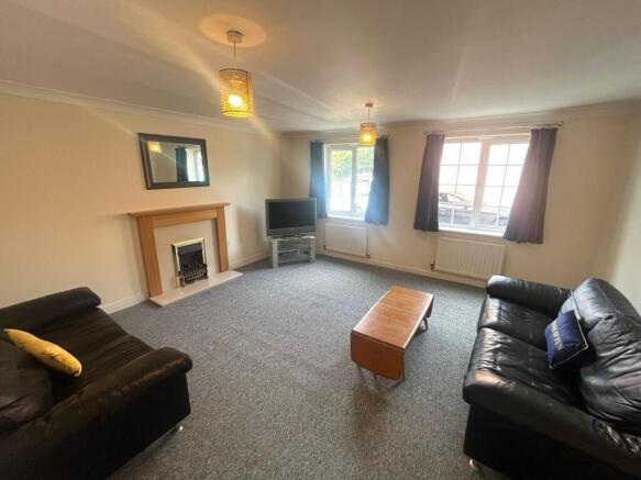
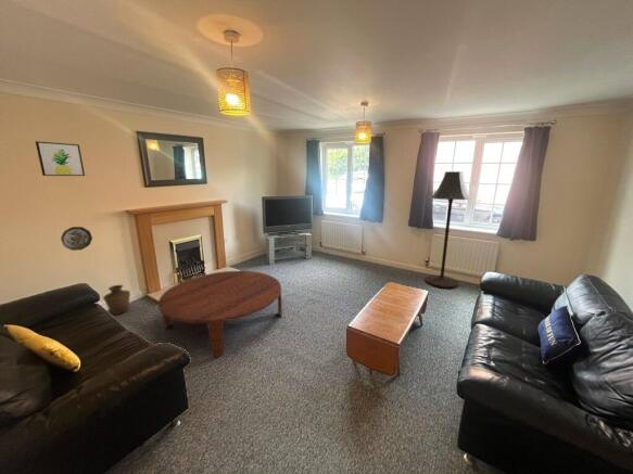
+ decorative plate (76, 238)
+ vase (117, 298)
+ wall art (61, 159)
+ coffee table (225, 305)
+ floor lamp (447, 229)
